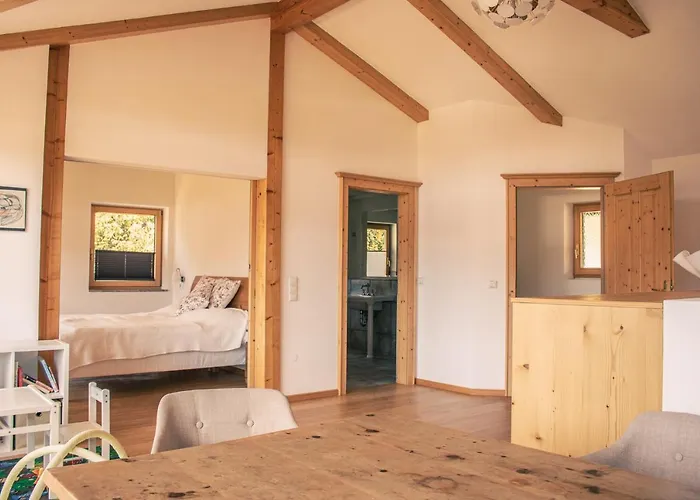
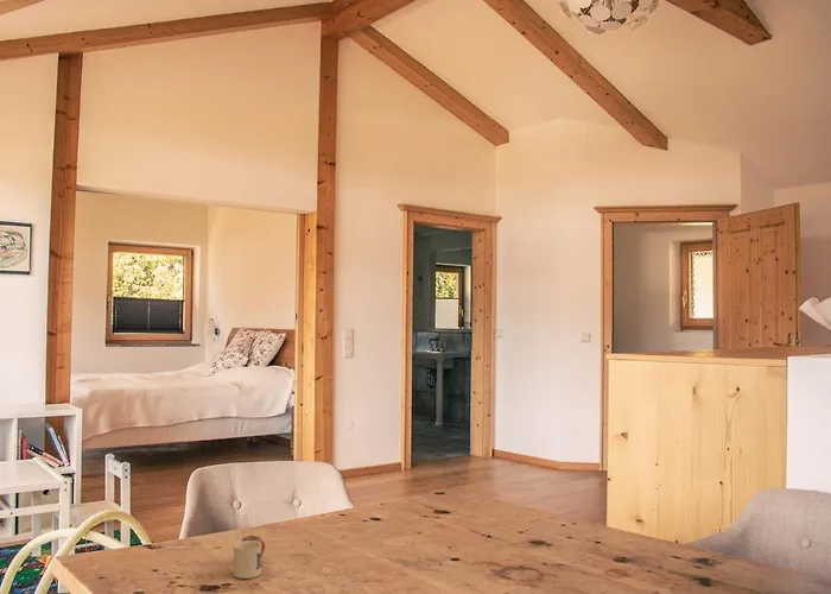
+ mug (249, 552)
